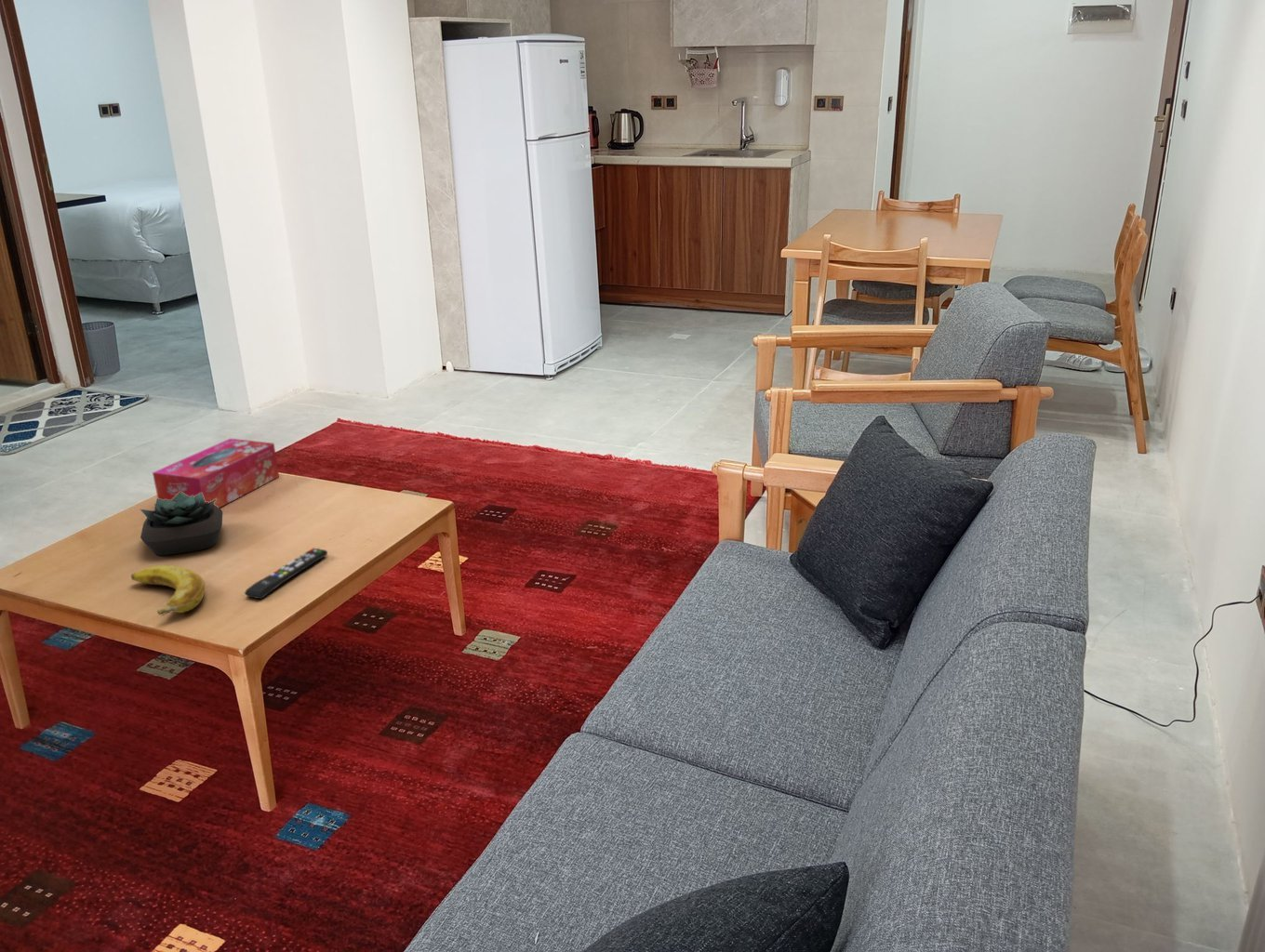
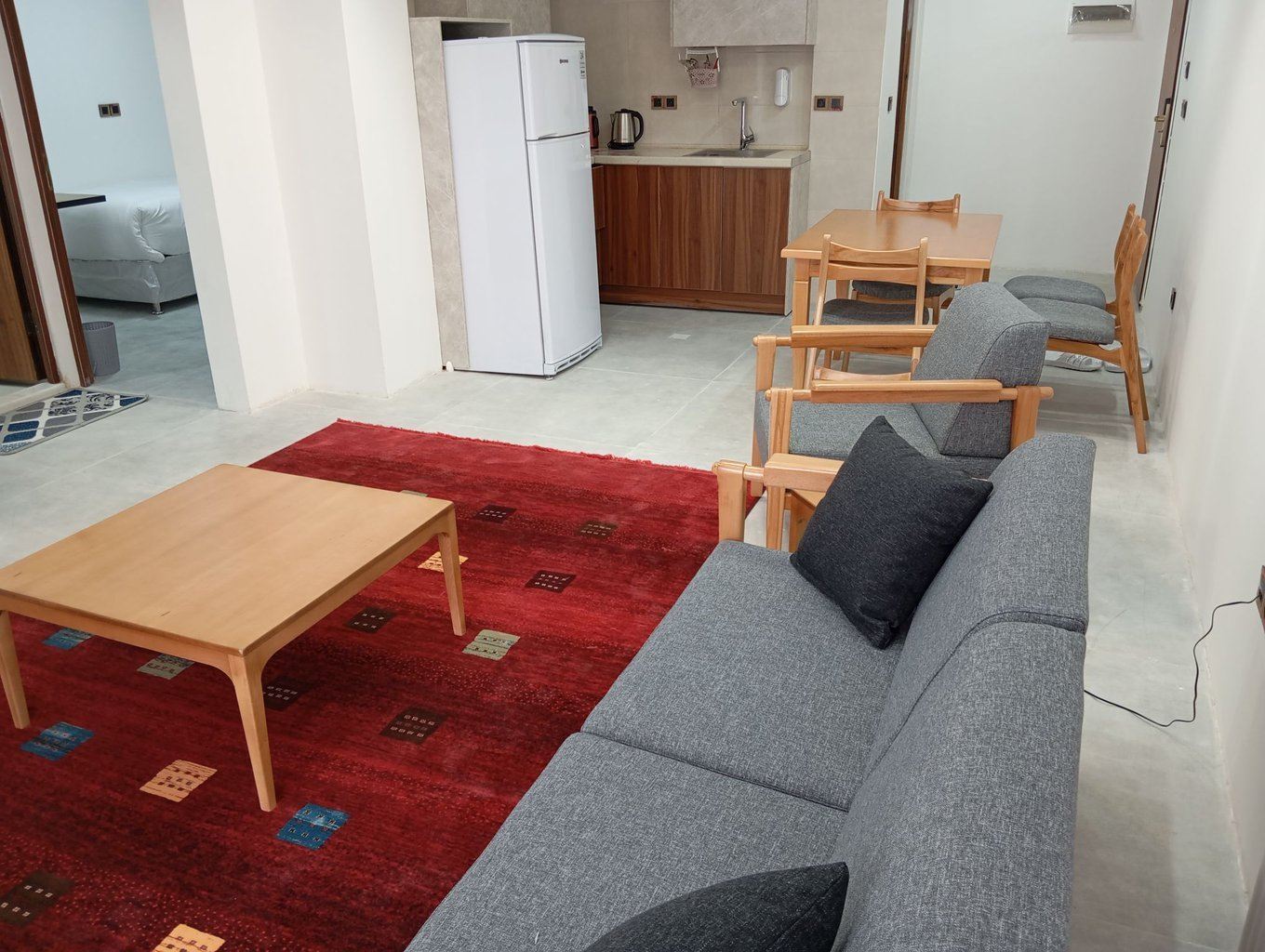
- banana (164, 585)
- remote control (287, 572)
- tissue box (219, 474)
- succulent plant (181, 521)
